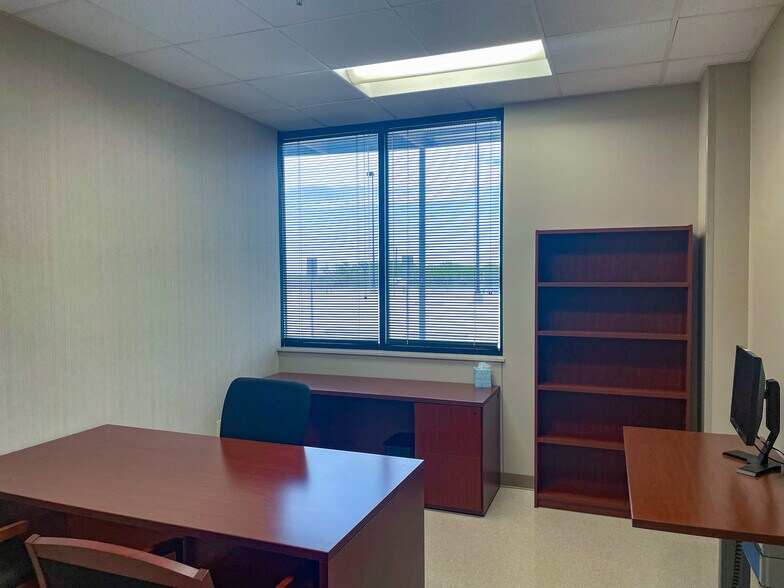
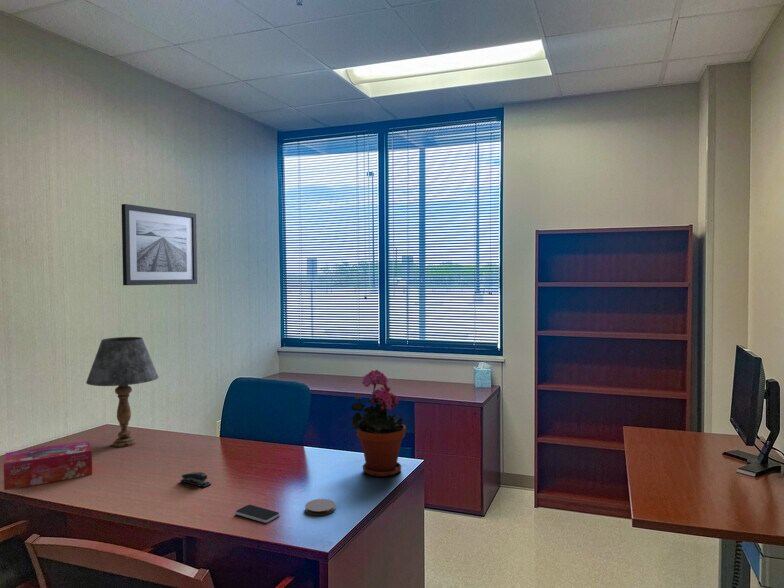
+ stapler (195, 477)
+ wall art (162, 247)
+ tissue box (49, 464)
+ potted plant (379, 420)
+ table lamp (123, 391)
+ coaster (320, 506)
+ smartphone (257, 513)
